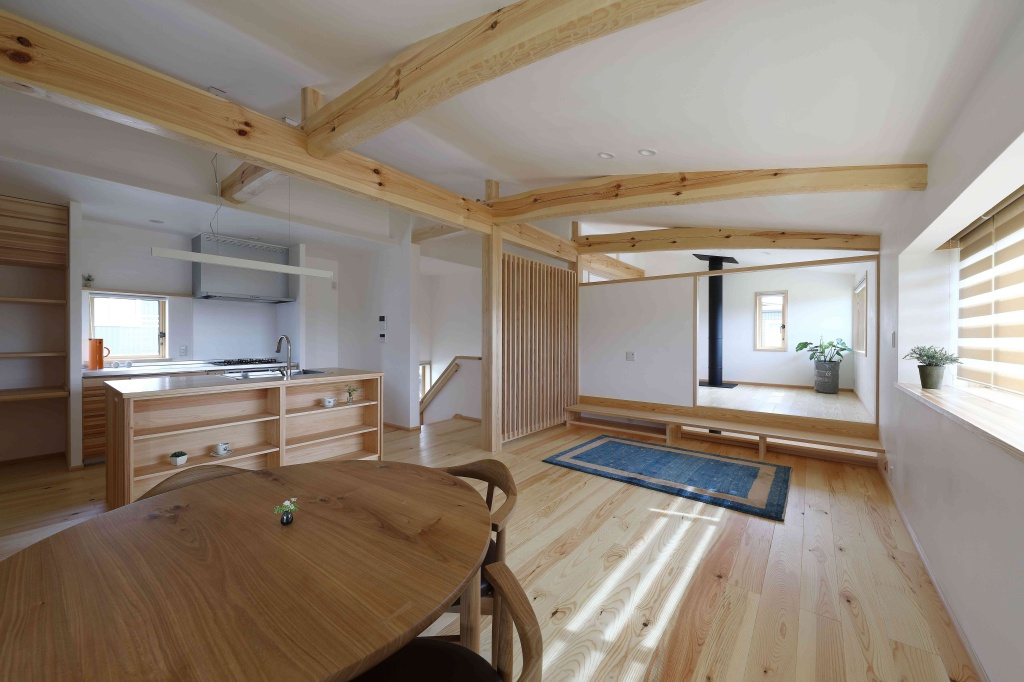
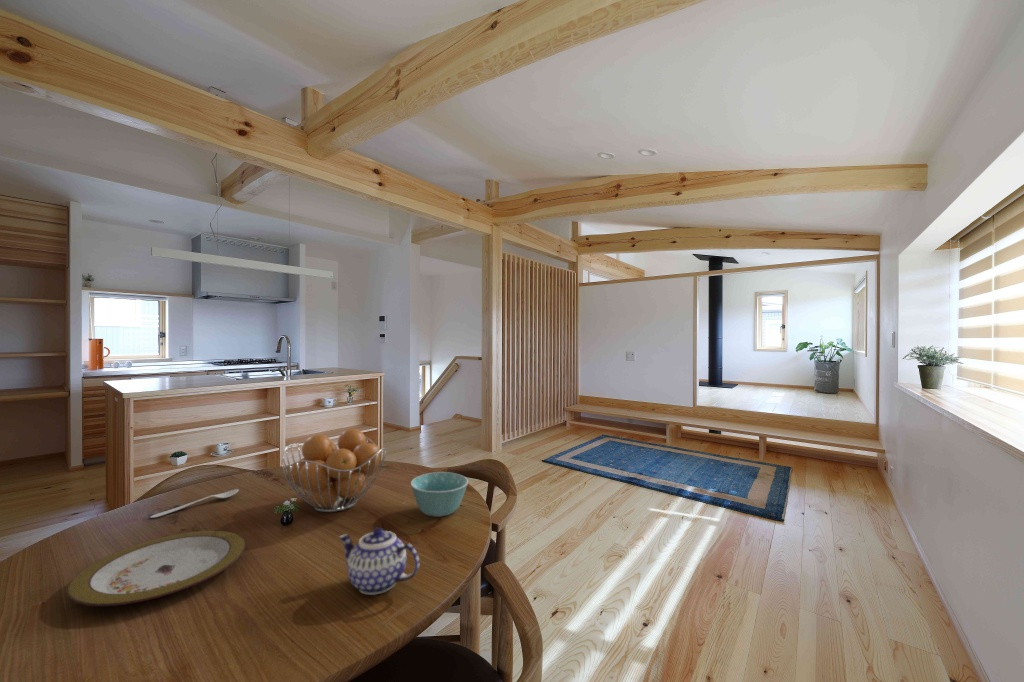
+ spoon (197, 501)
+ bowl (439, 495)
+ fruit basket (335, 468)
+ teapot (377, 556)
+ plate (165, 567)
